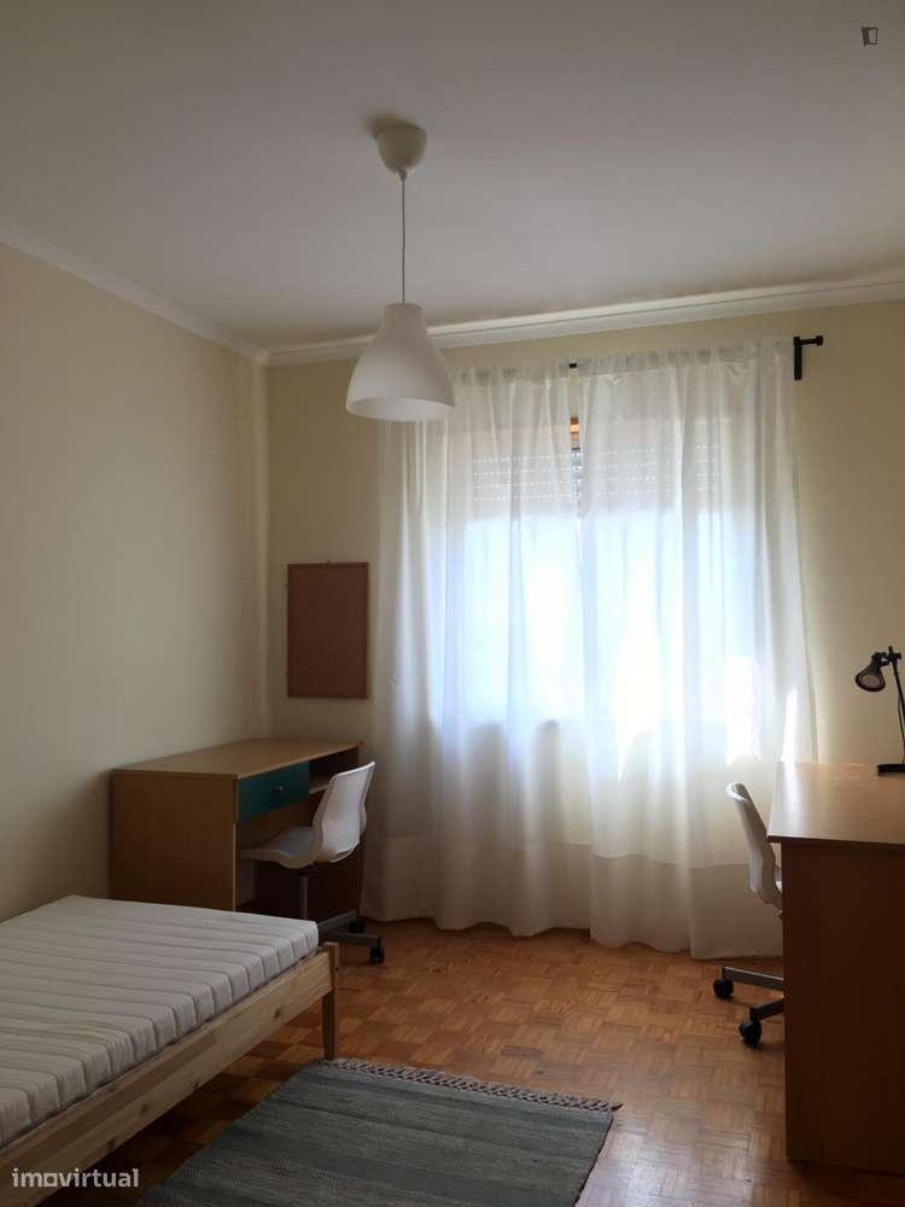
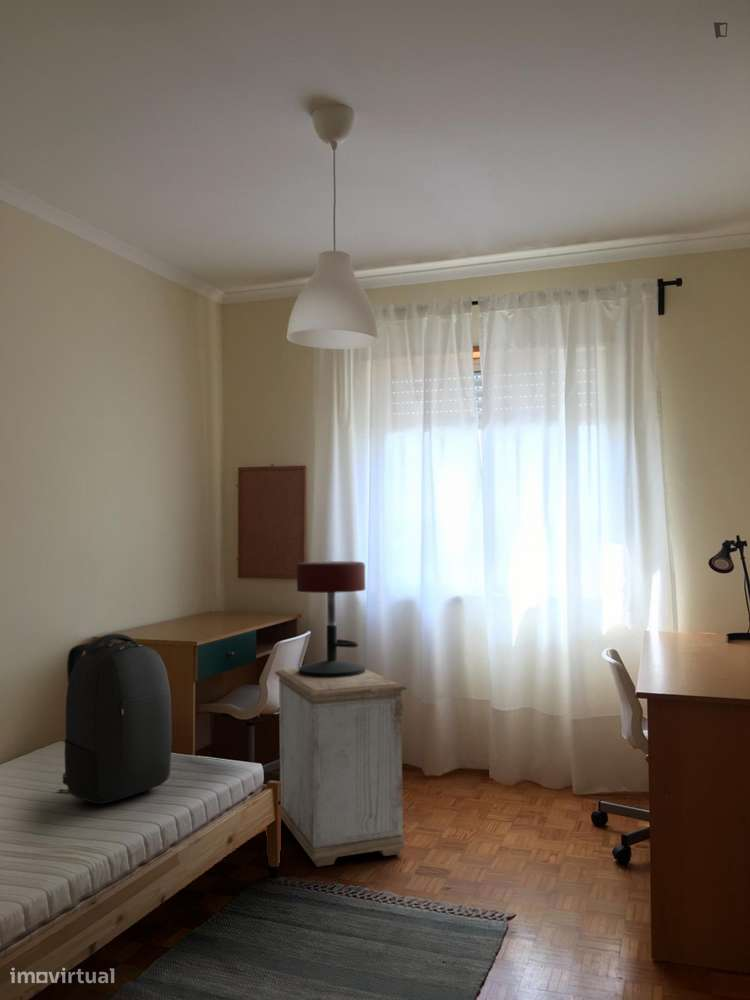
+ bar stool (331, 616)
+ backpack (113, 713)
+ nightstand (337, 756)
